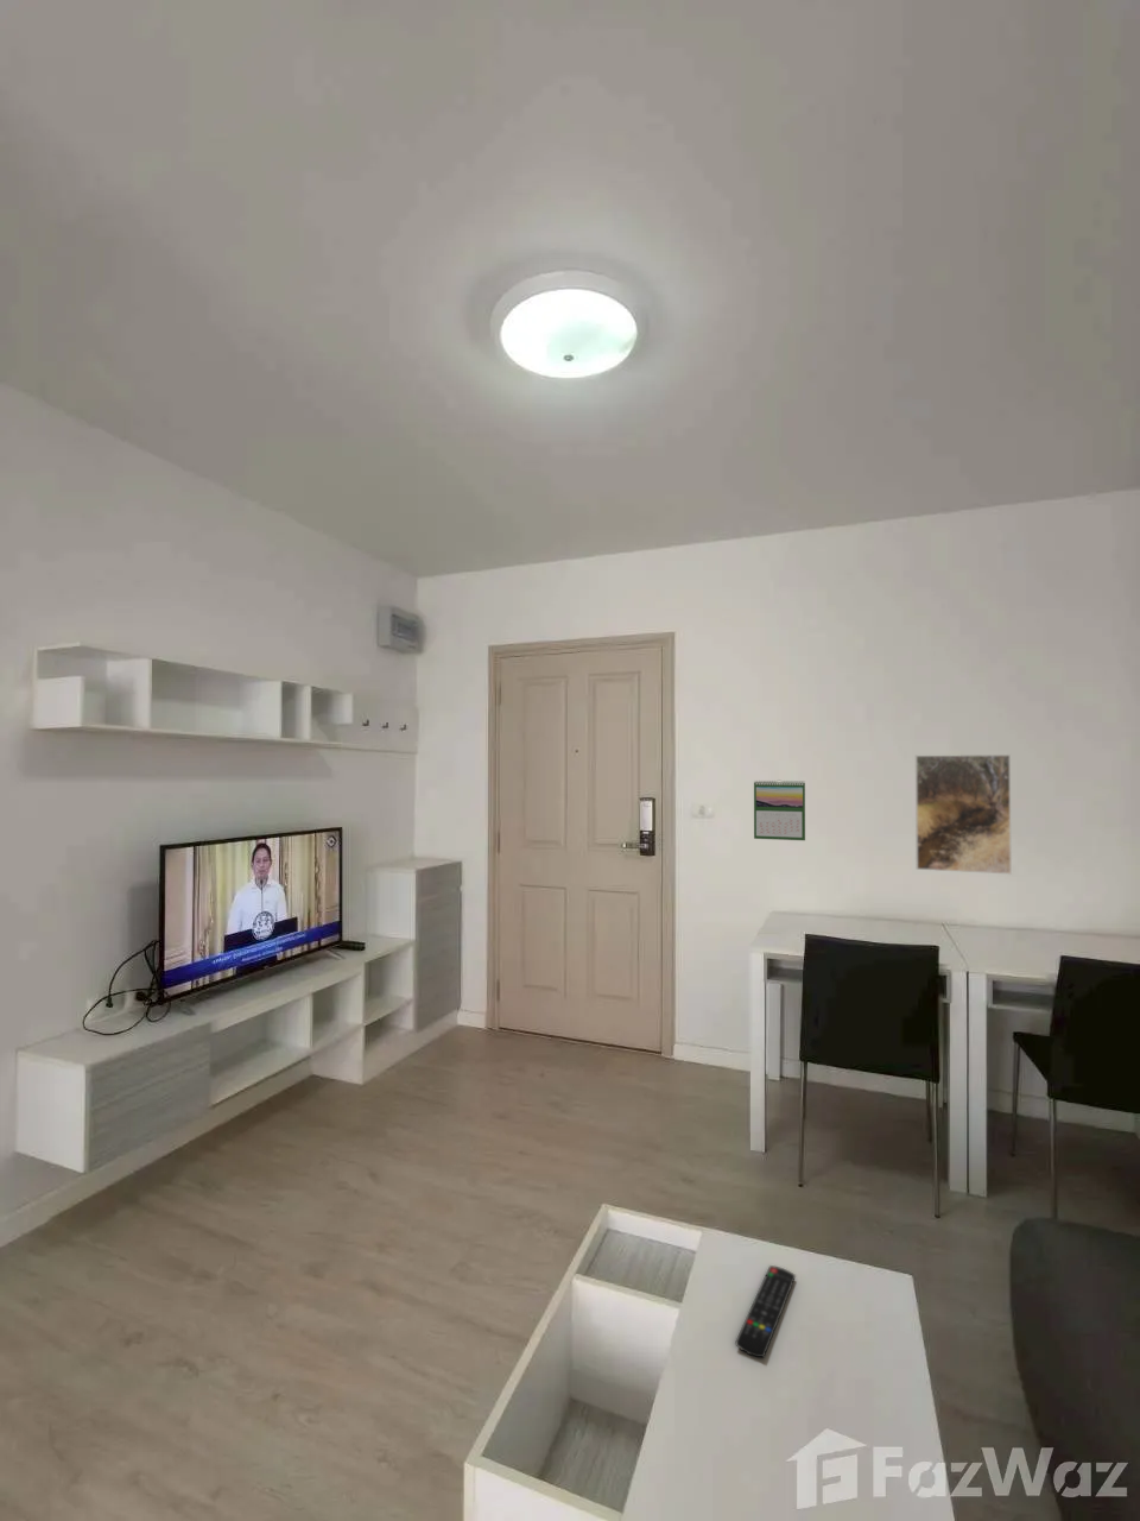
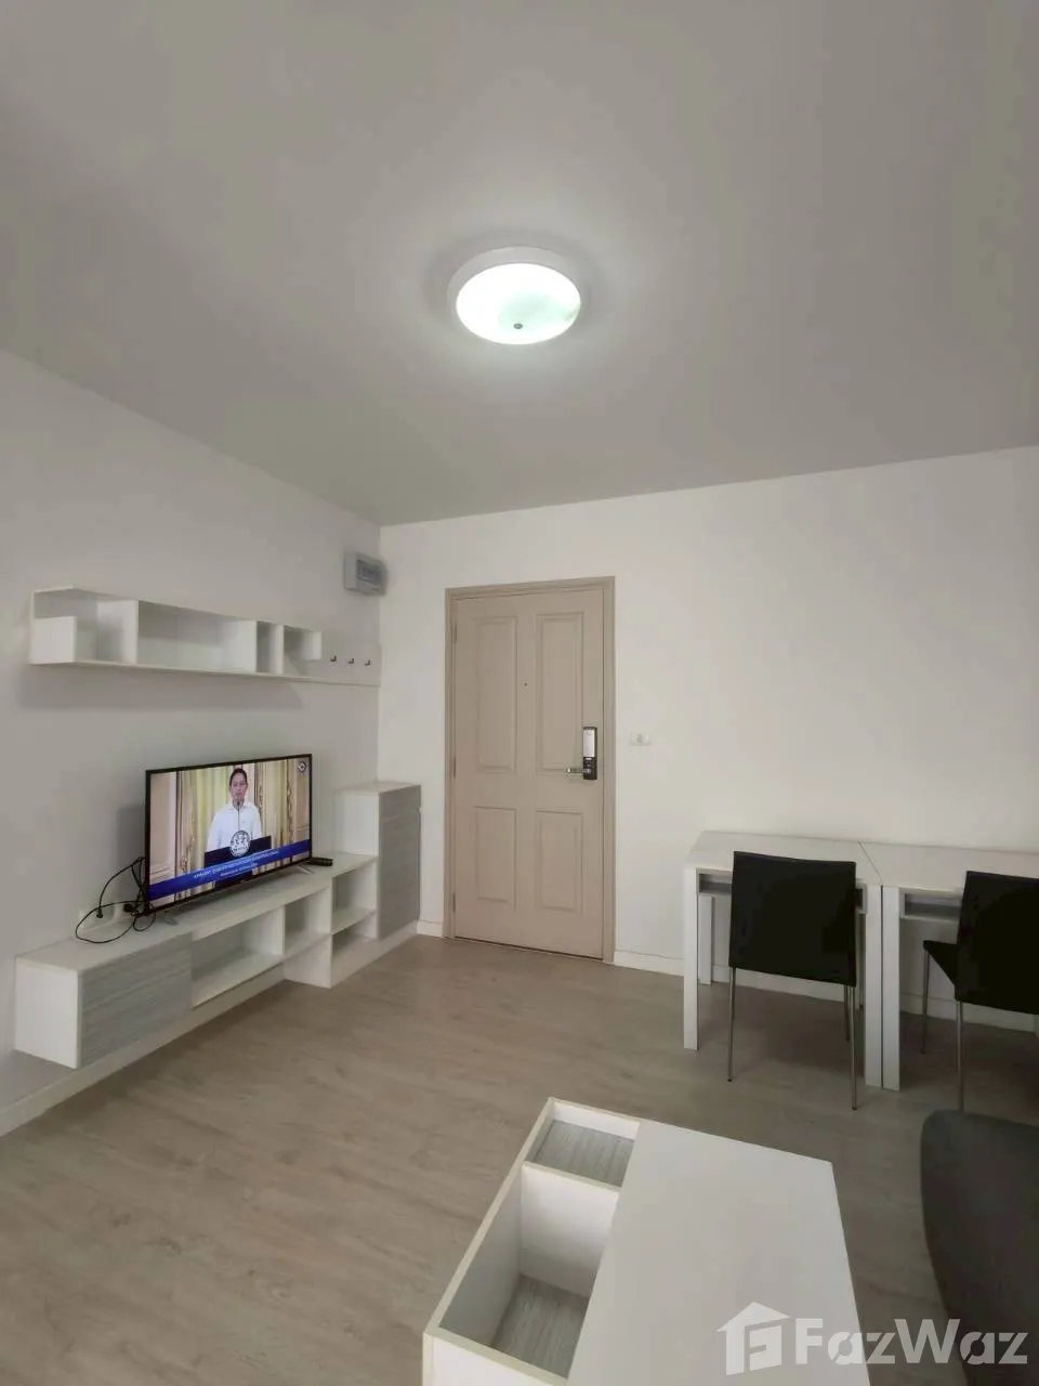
- remote control (768, 1308)
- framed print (962, 813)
- calendar (780, 810)
